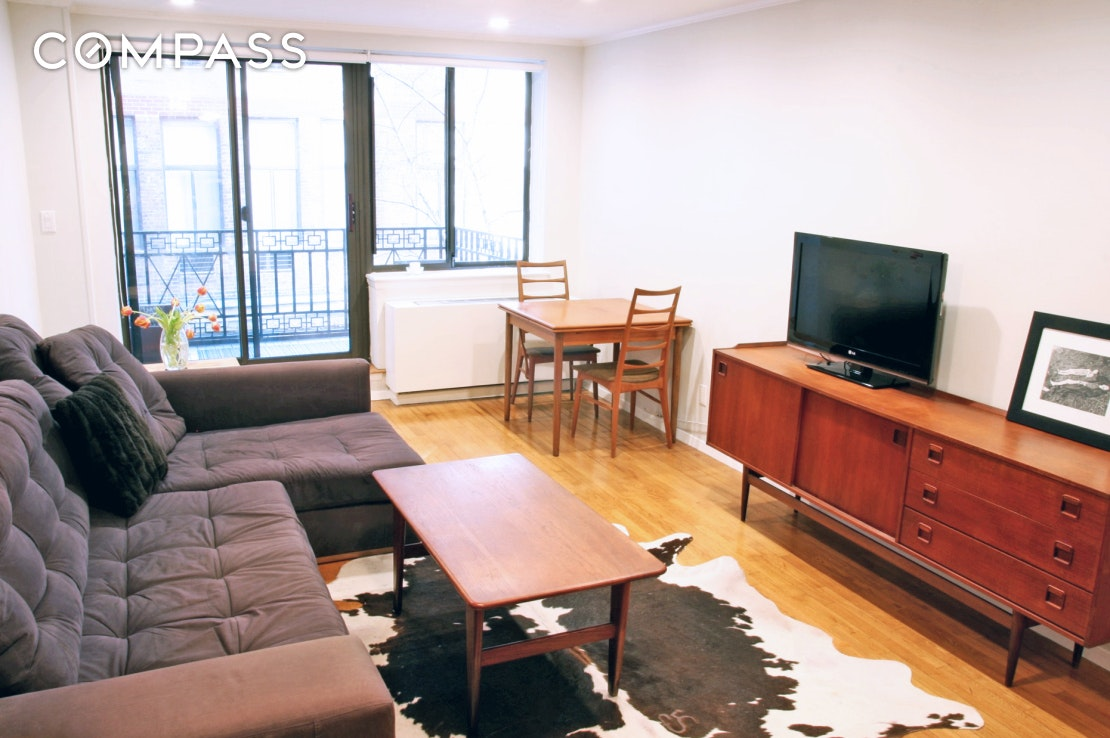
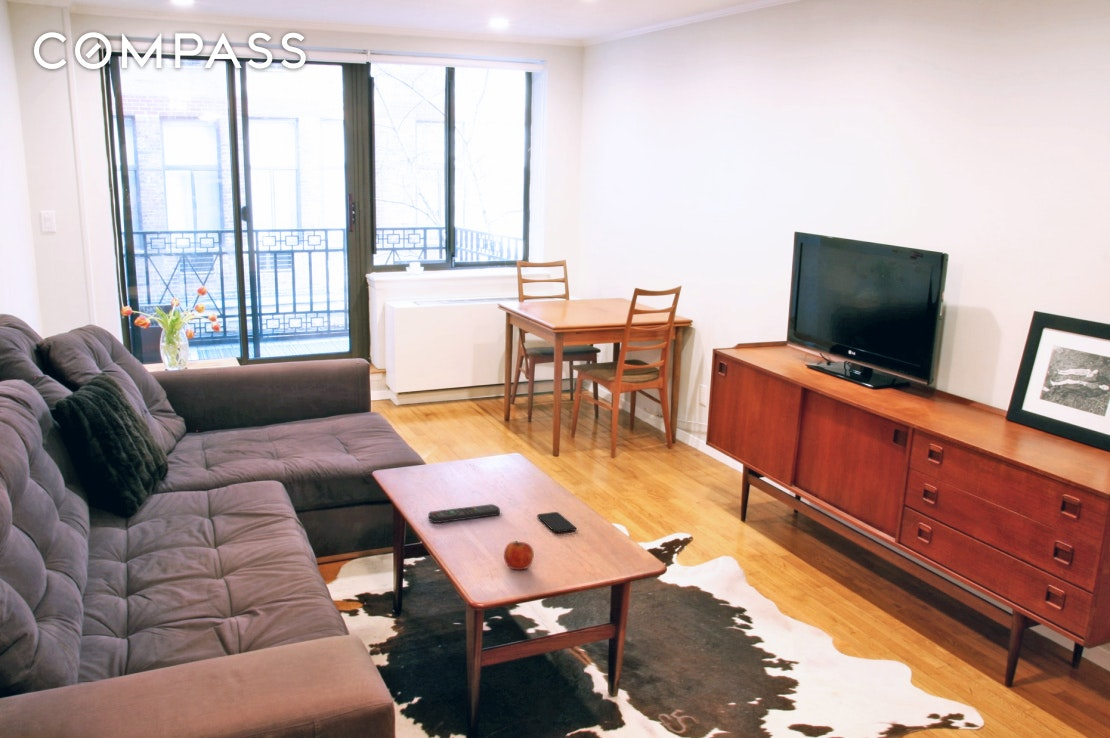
+ remote control (464, 513)
+ smartphone (556, 522)
+ fruit (518, 553)
